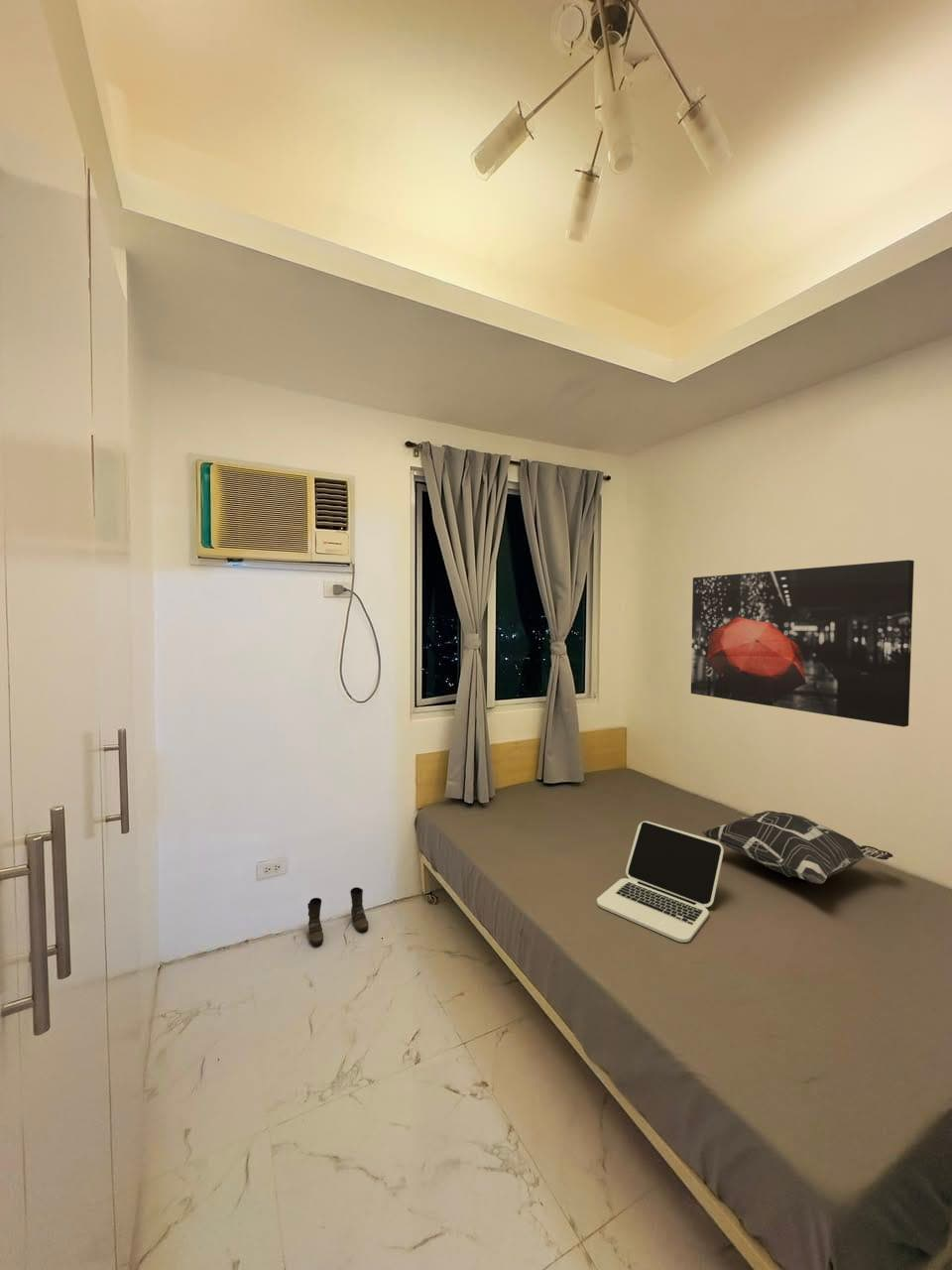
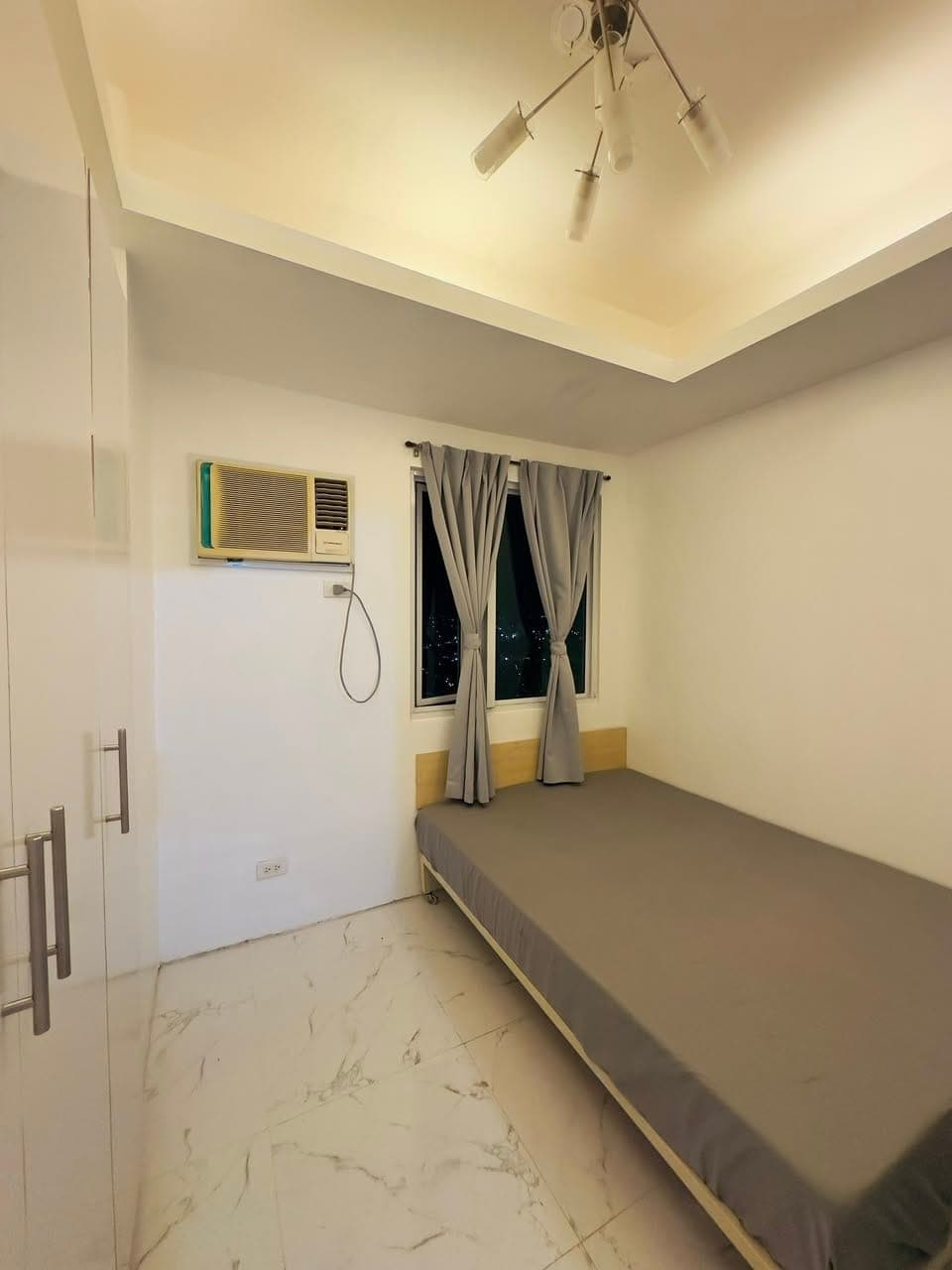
- decorative pillow (793, 842)
- laptop (659, 873)
- wall art (781, 639)
- boots (351, 914)
